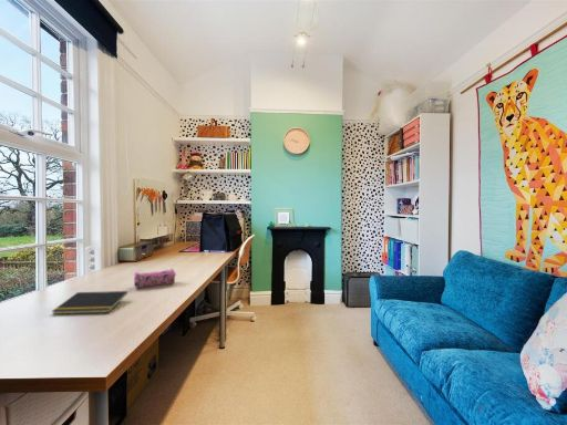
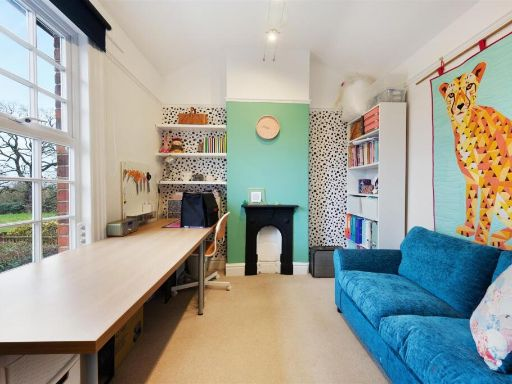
- pencil case (155, 278)
- notepad (92, 301)
